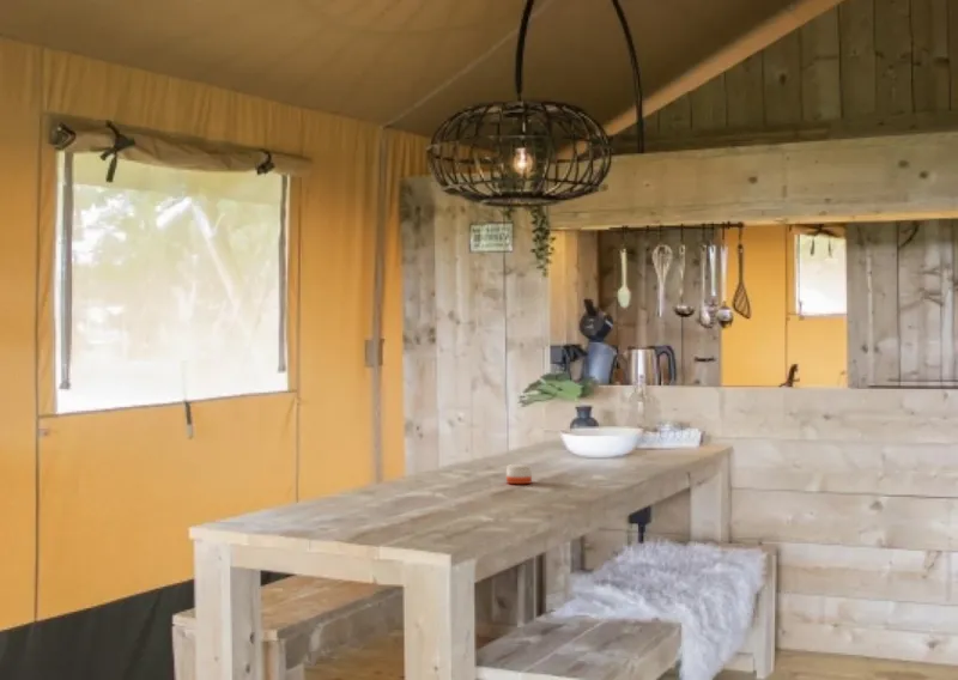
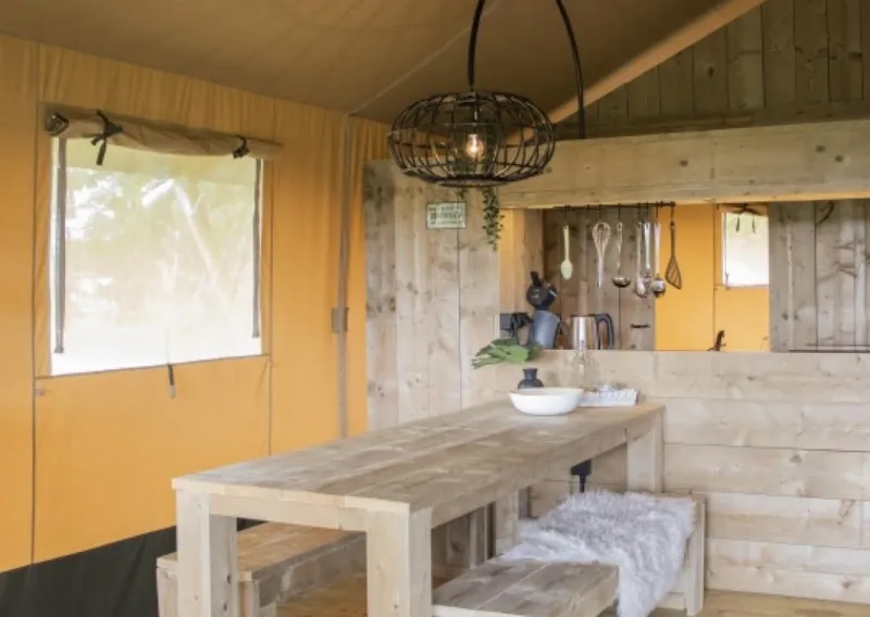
- candle (519, 465)
